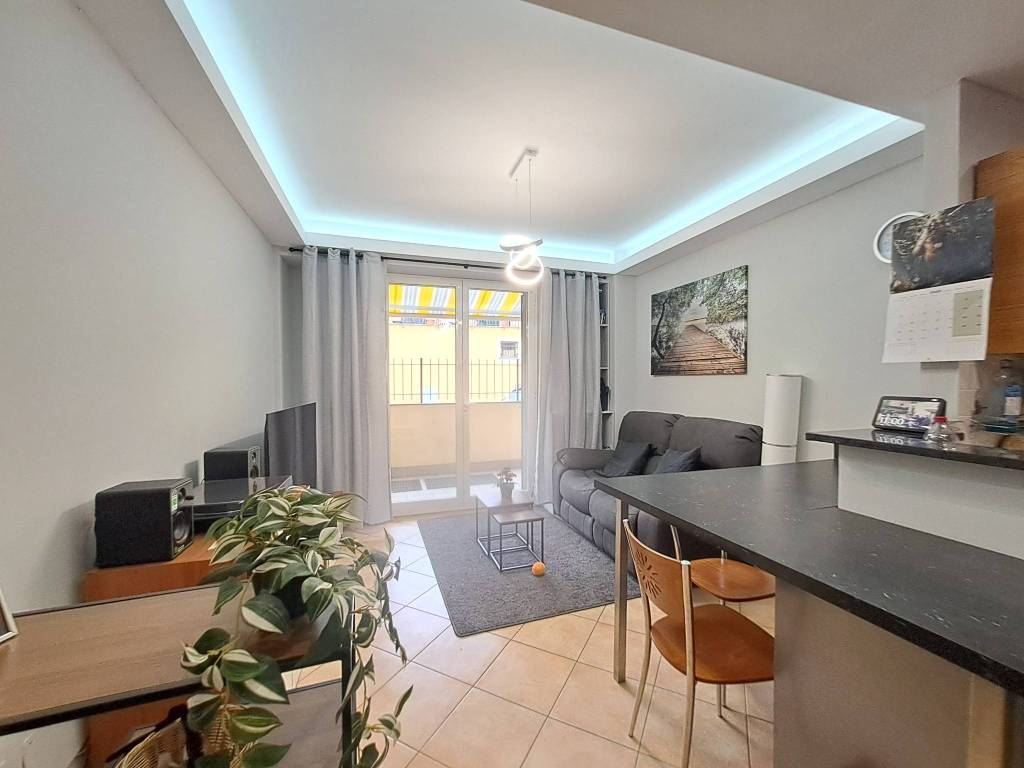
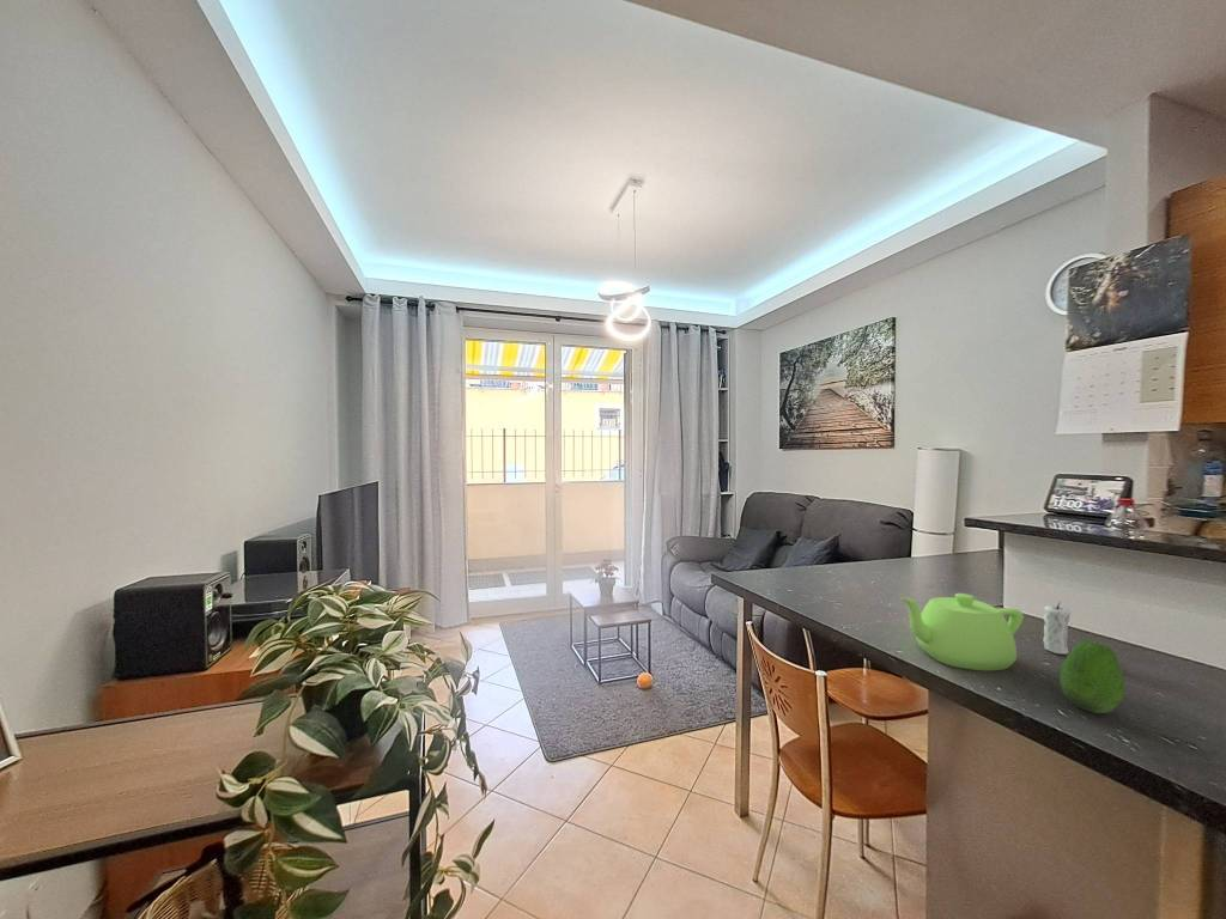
+ teapot (959, 625)
+ fruit (1091, 675)
+ candle (1056, 623)
